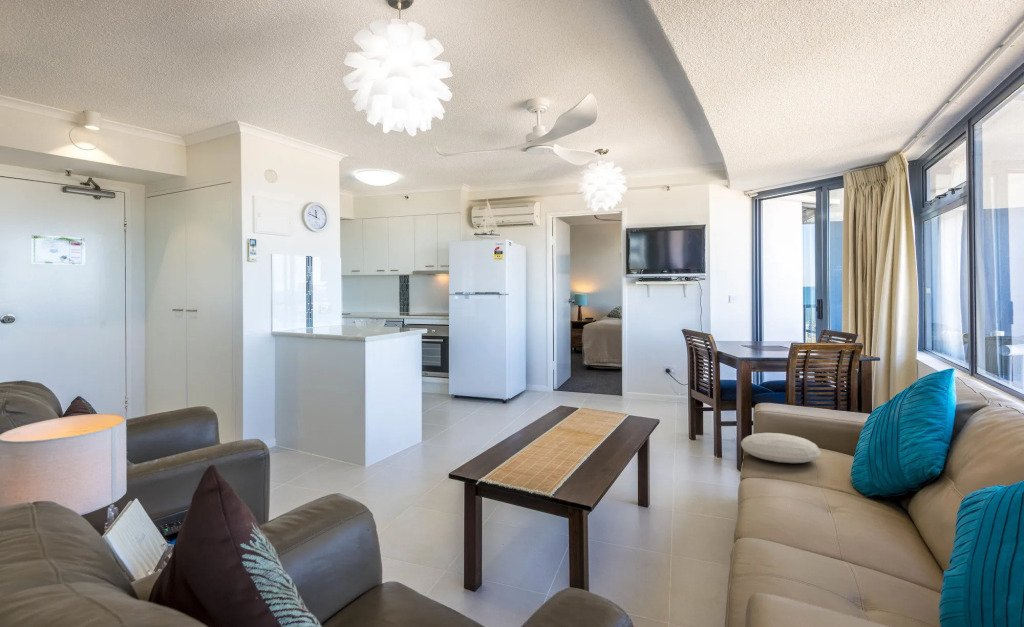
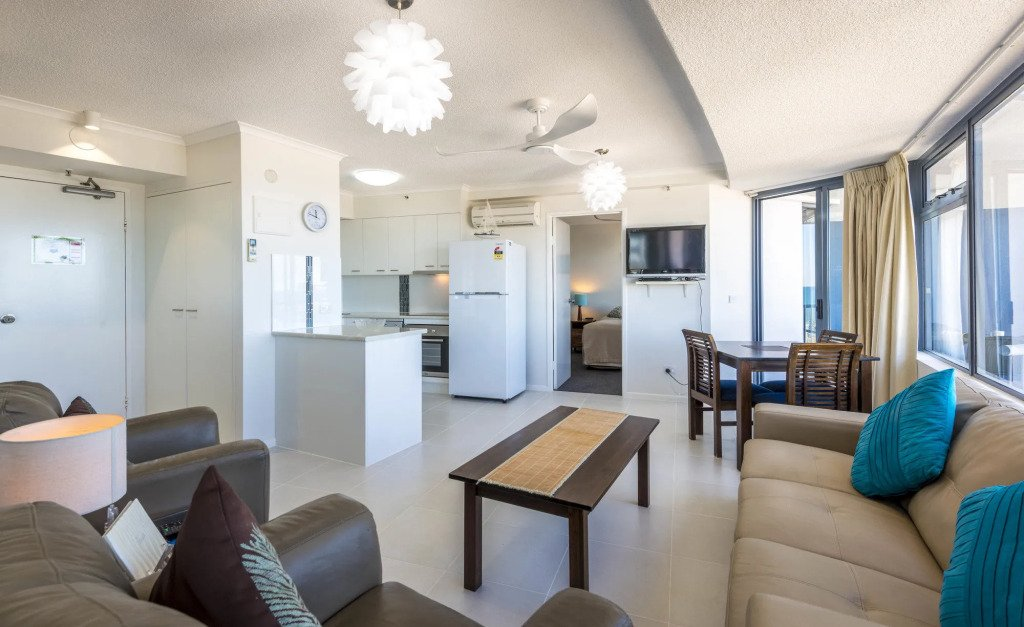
- cushion (779, 446)
